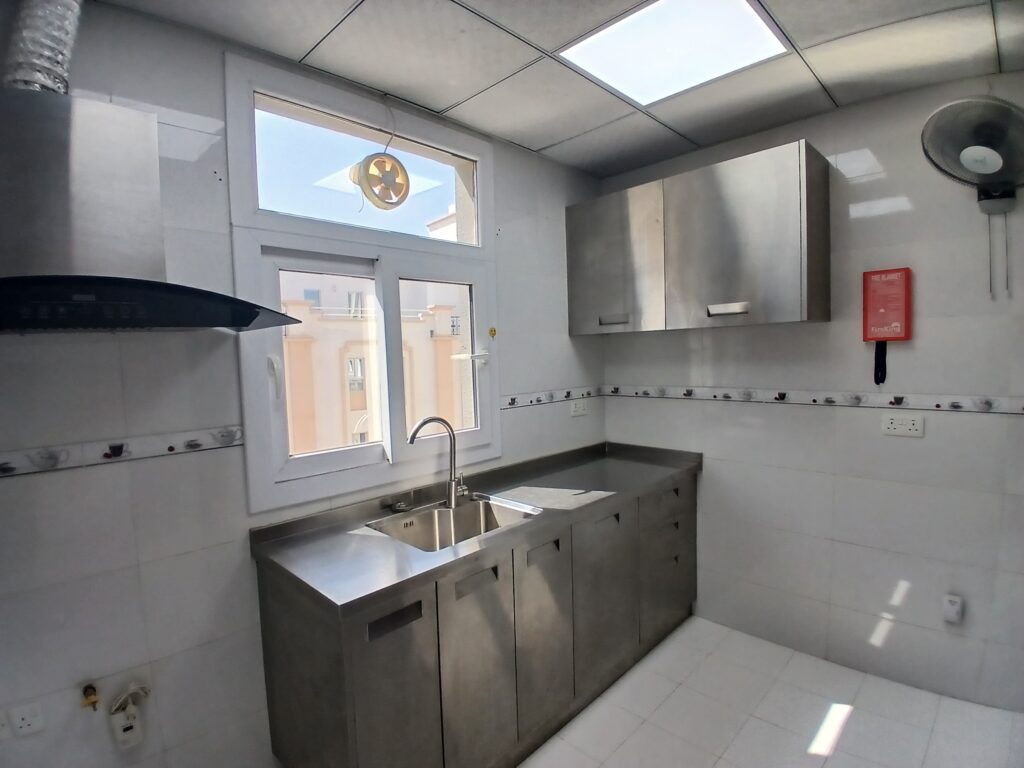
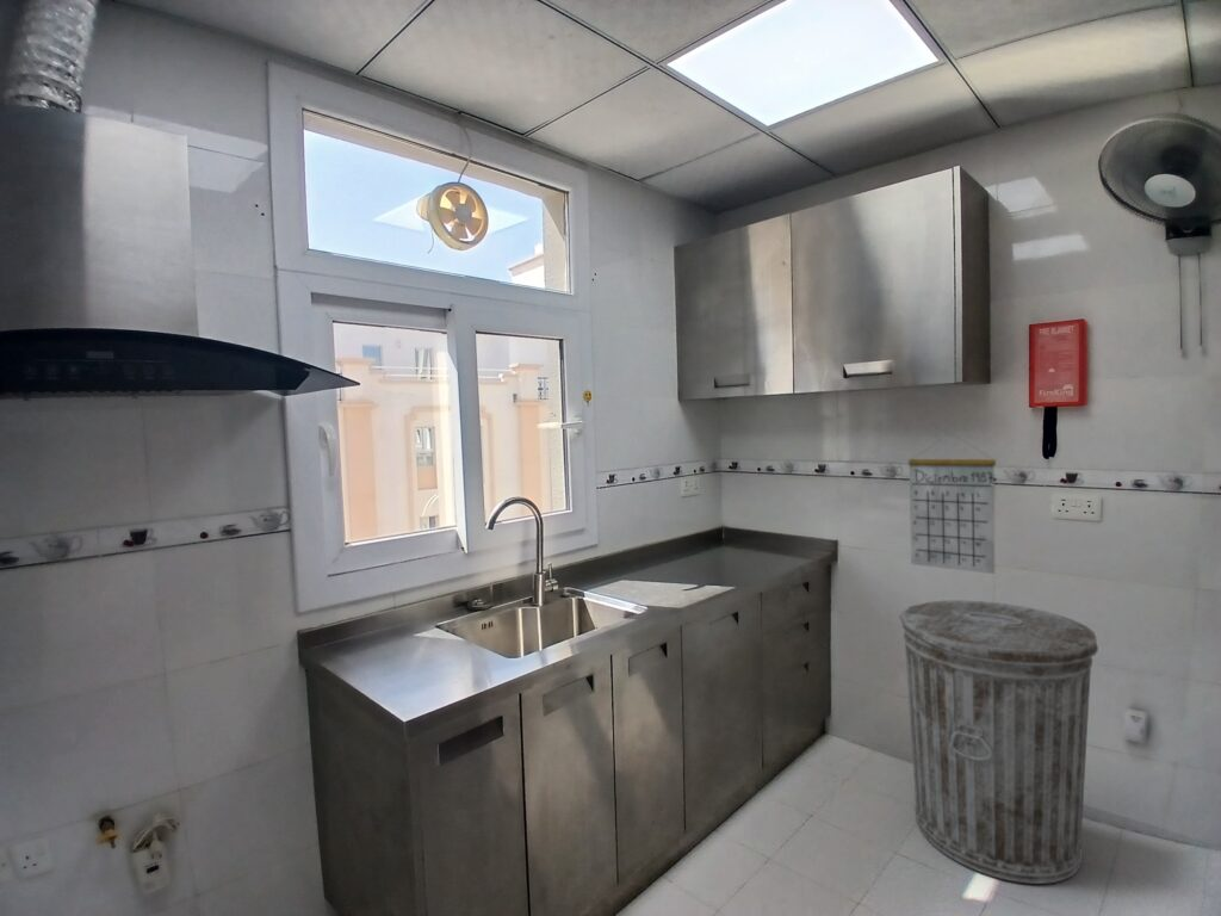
+ trash can (993, 726)
+ calendar (950, 501)
